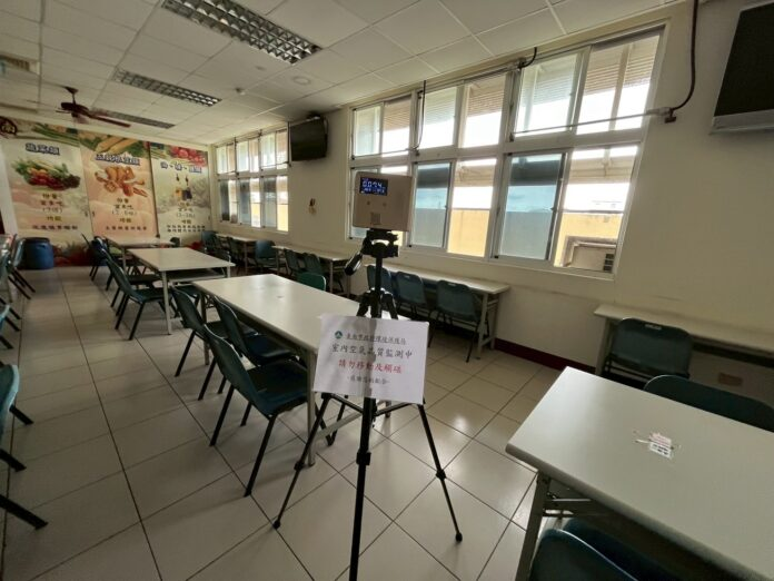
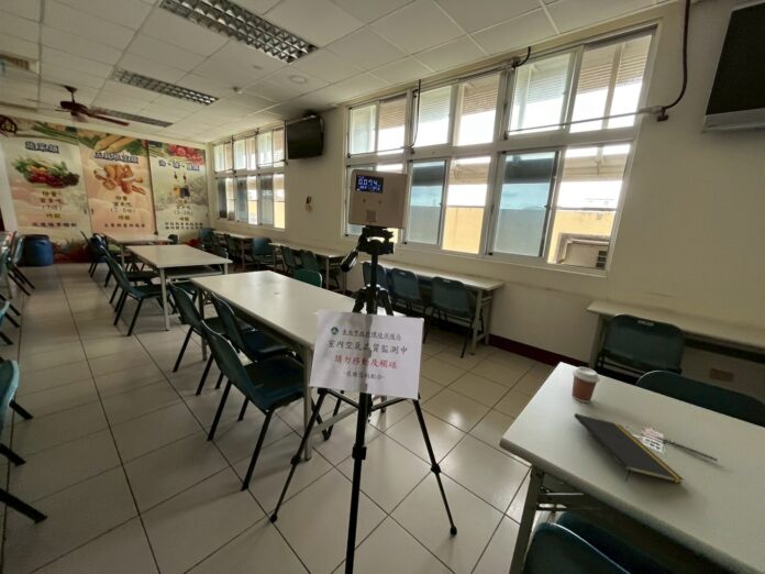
+ coffee cup (584, 384)
+ pen (685, 446)
+ notepad (622, 444)
